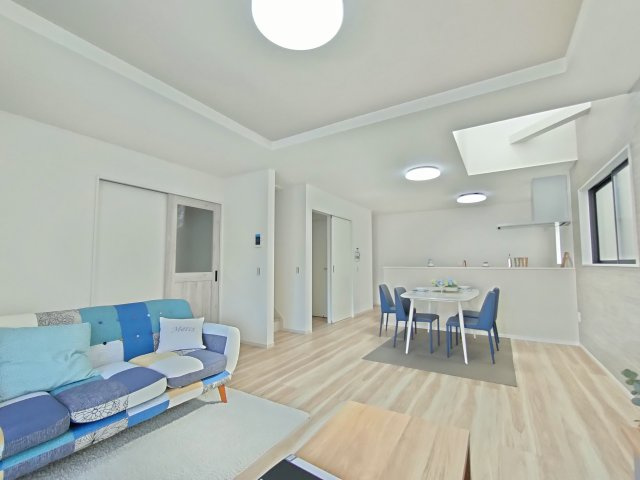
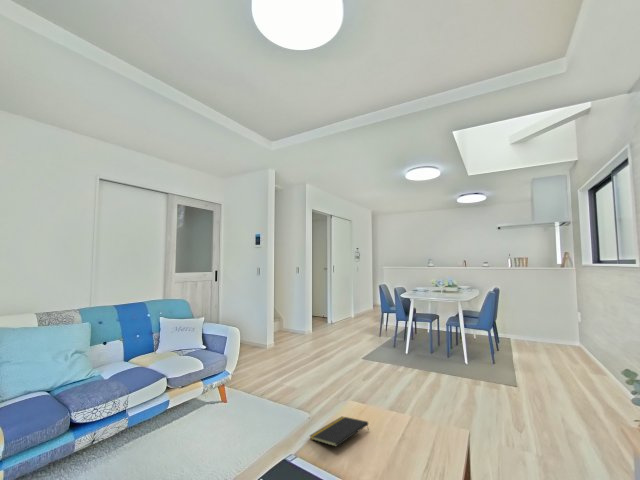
+ notepad (339, 430)
